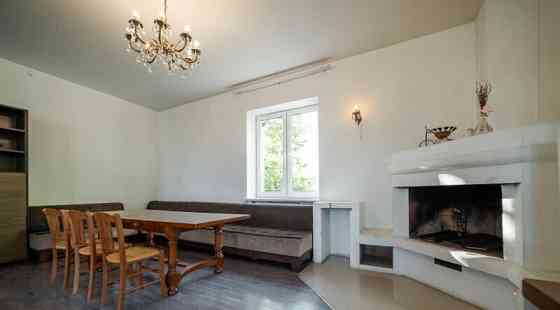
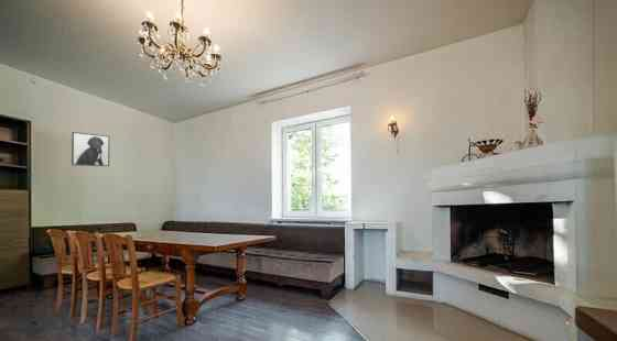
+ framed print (91, 150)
